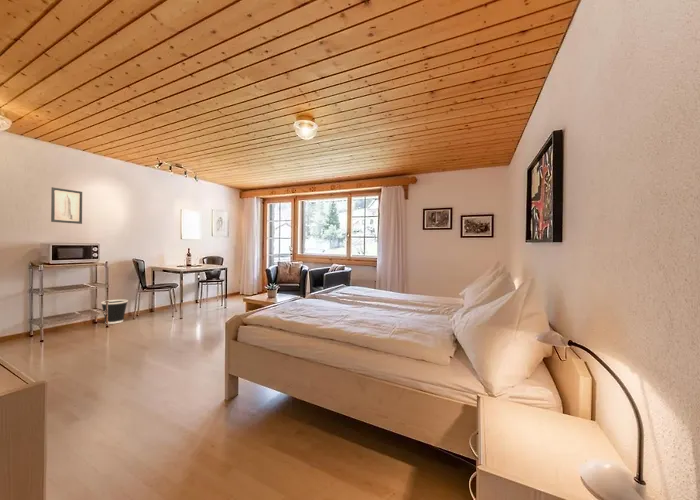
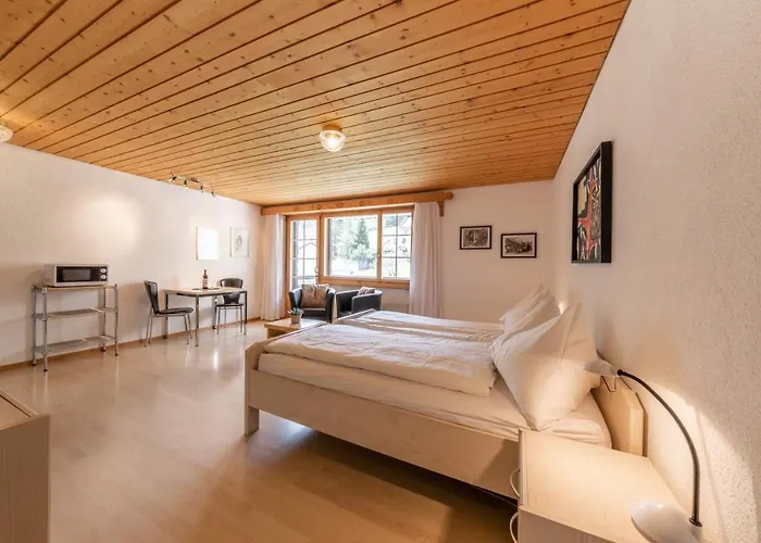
- wastebasket (114, 311)
- wall art (67, 206)
